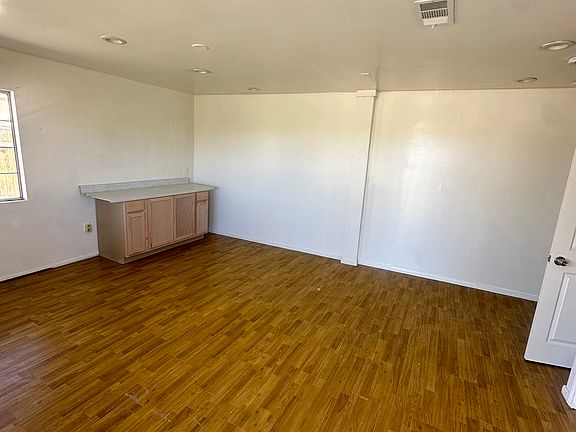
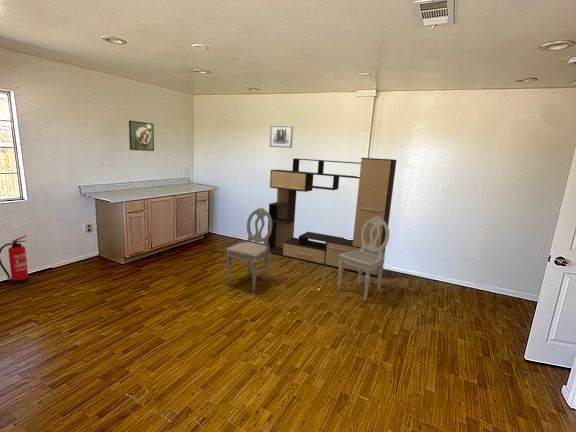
+ dining chair (250, 246)
+ media console (326, 189)
+ fire extinguisher (14, 260)
+ wall art (281, 136)
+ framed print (142, 136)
+ dining chair (364, 255)
